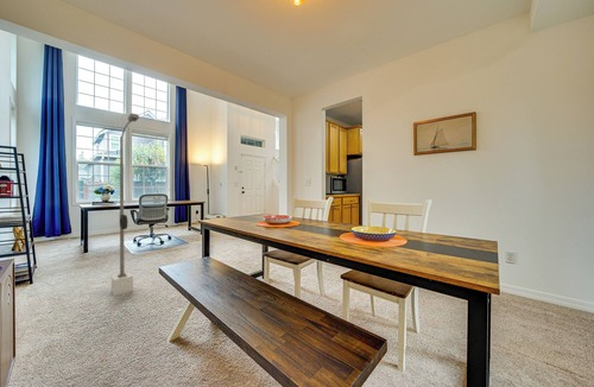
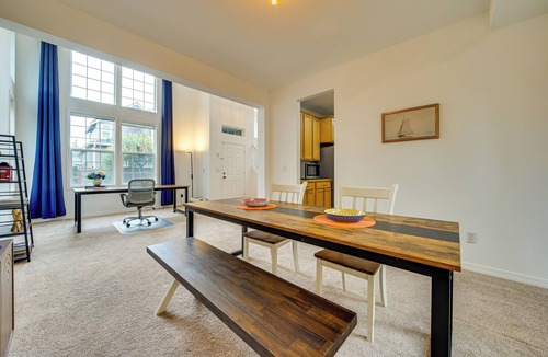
- street lamp (122, 210)
